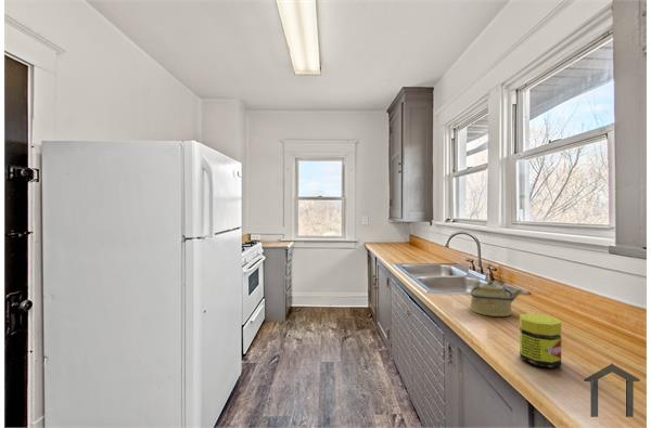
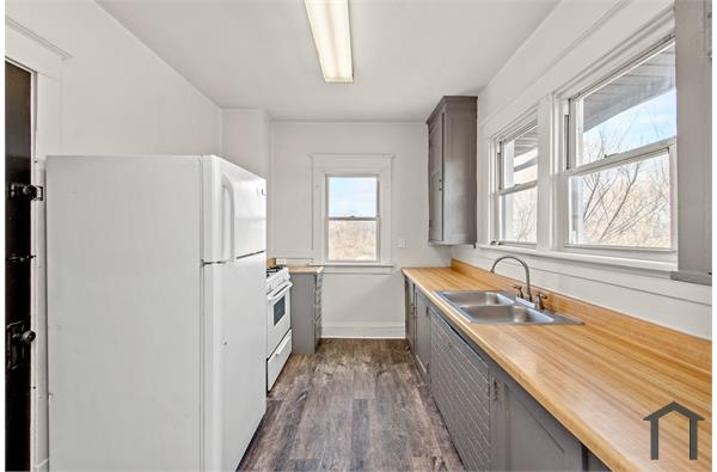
- jar (539, 339)
- kettle (495, 296)
